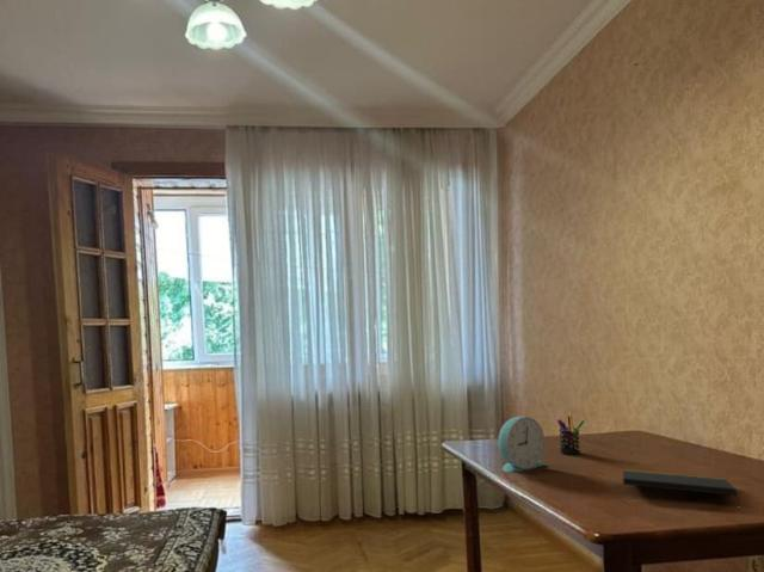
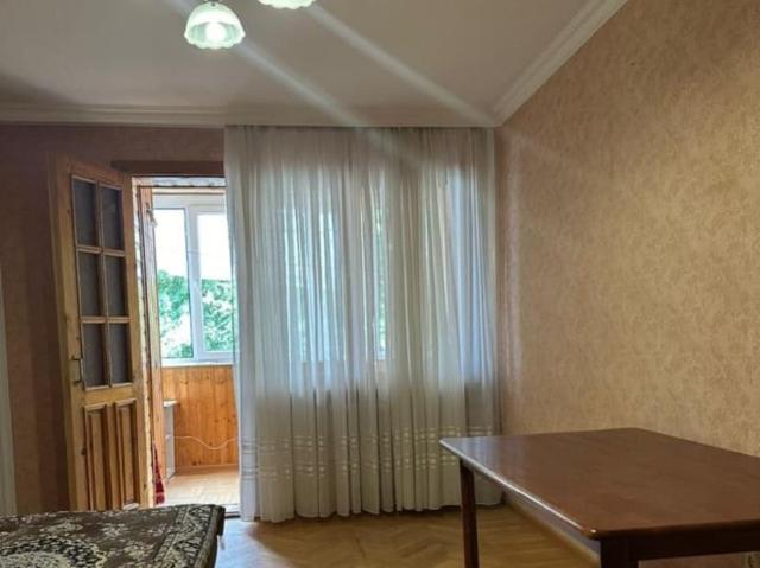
- notepad (674, 481)
- alarm clock (518, 441)
- pen holder (571, 432)
